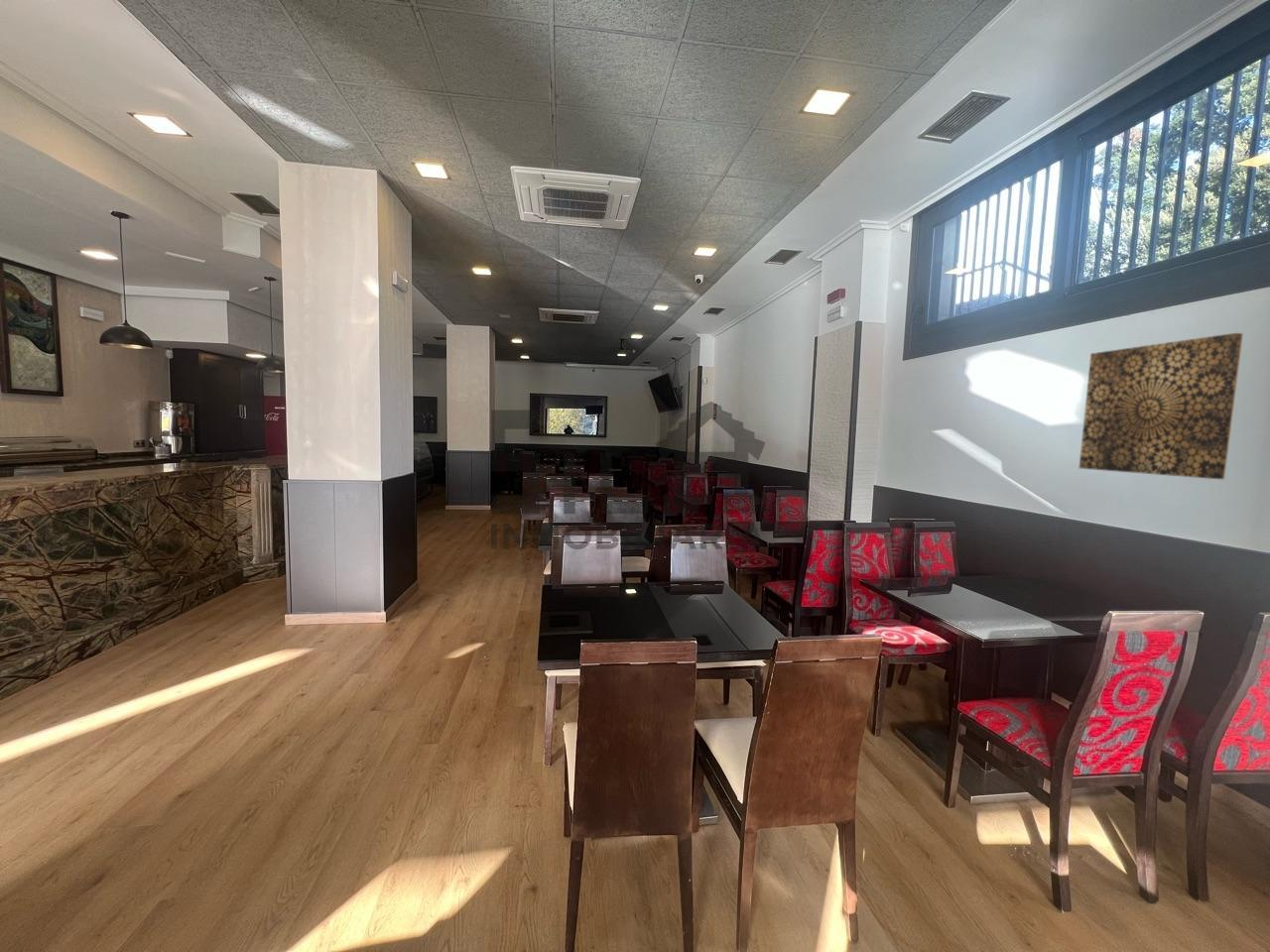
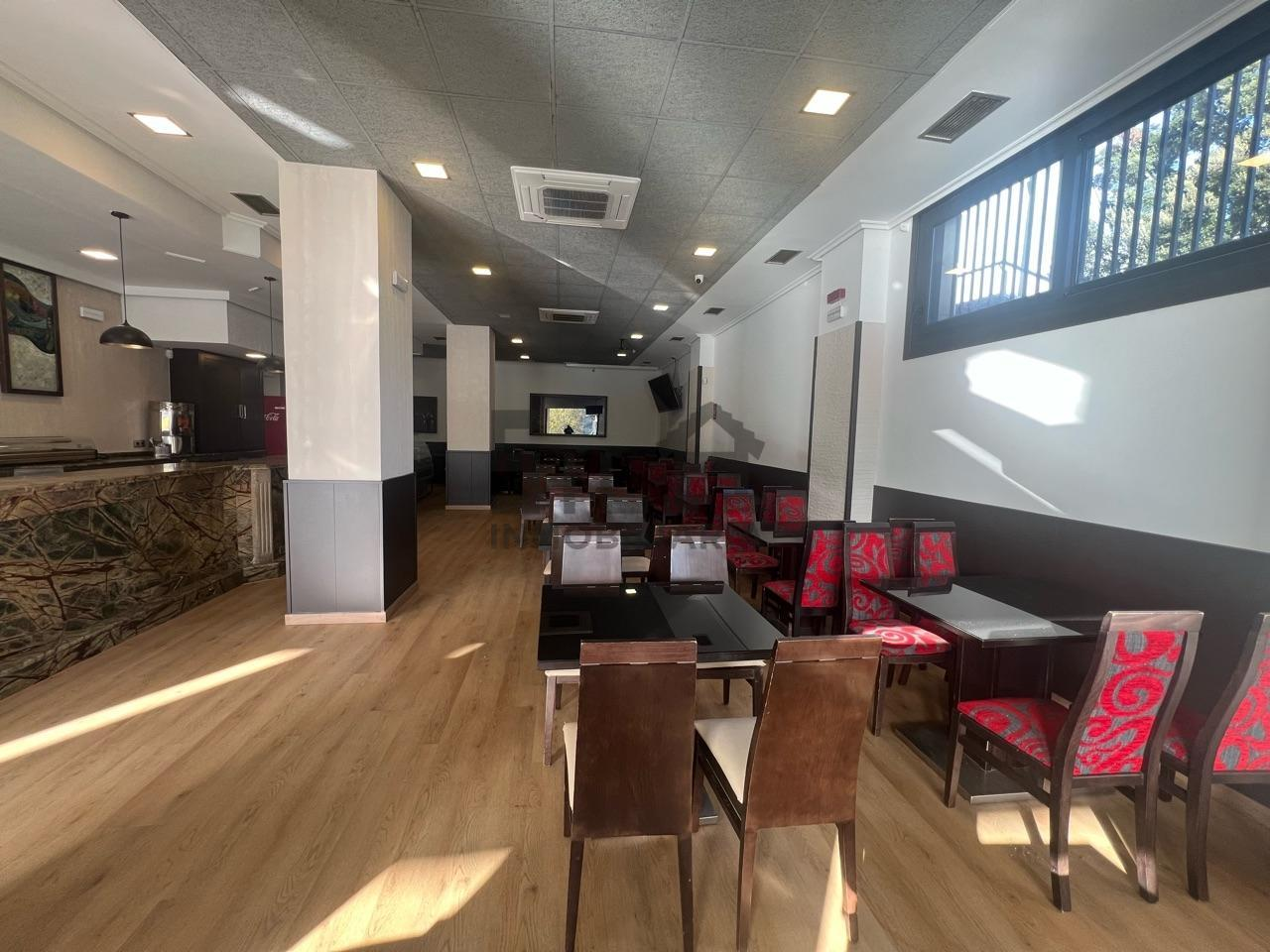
- wall art (1150, 410)
